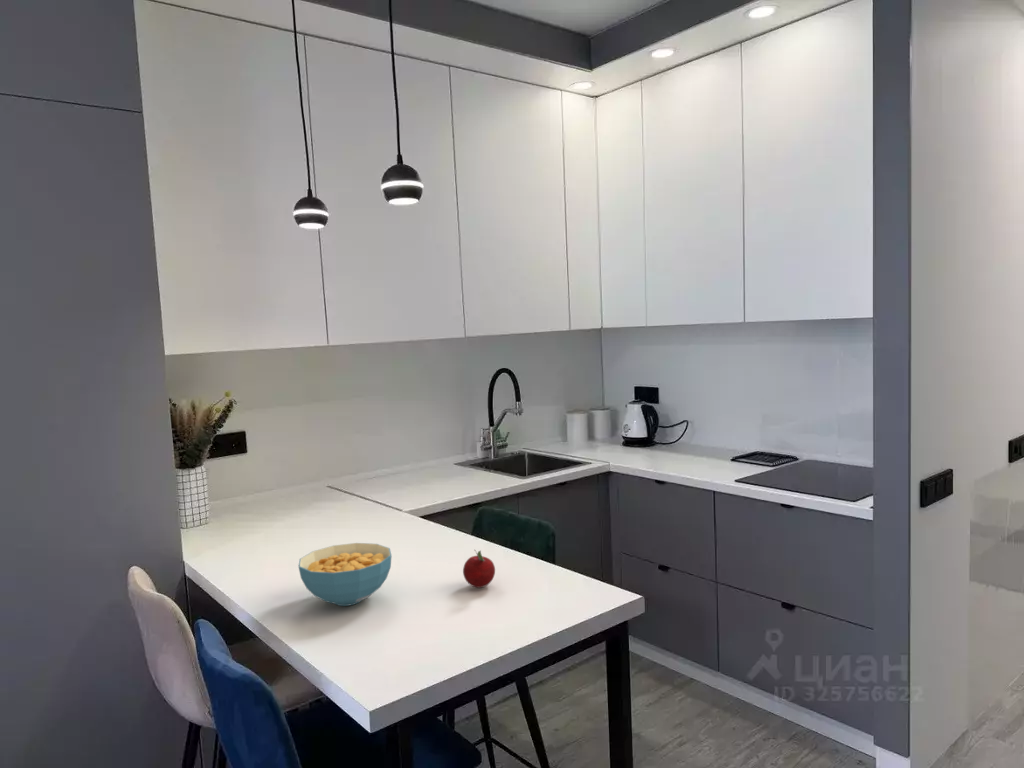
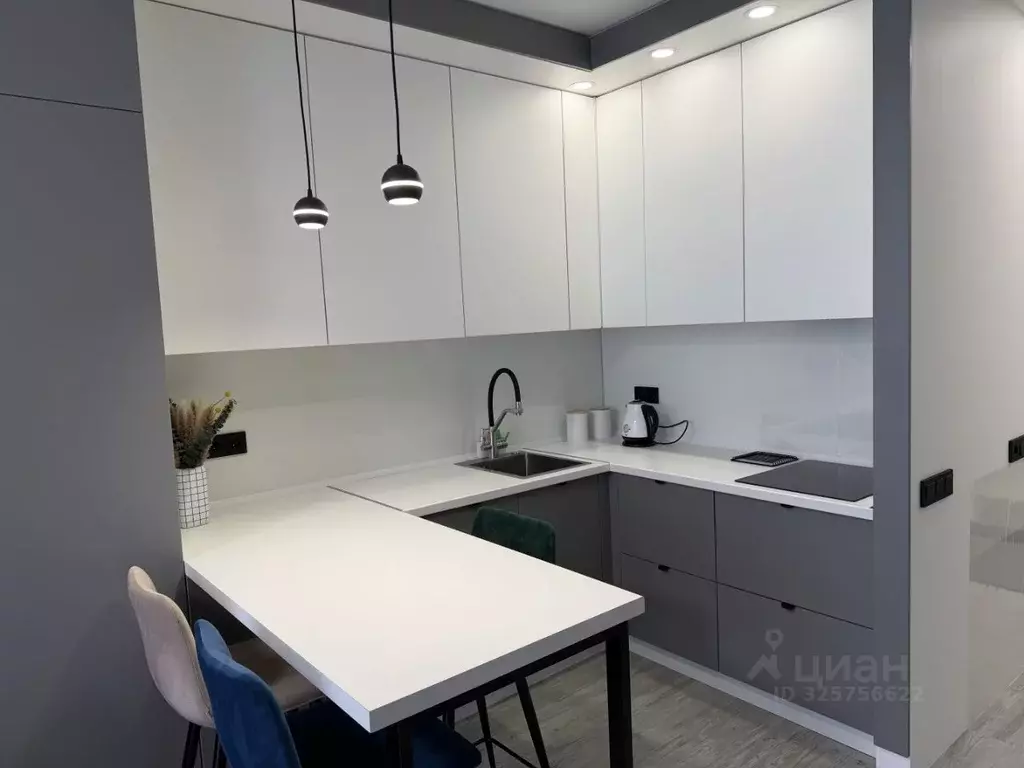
- fruit (481, 565)
- cereal bowl (347, 578)
